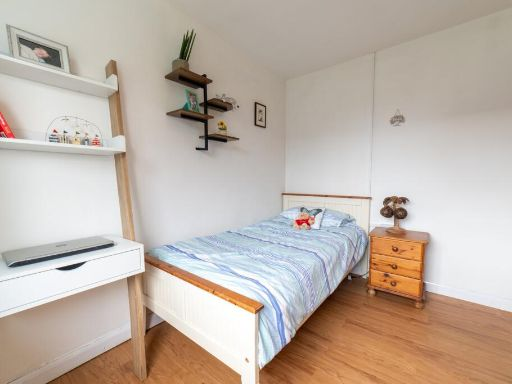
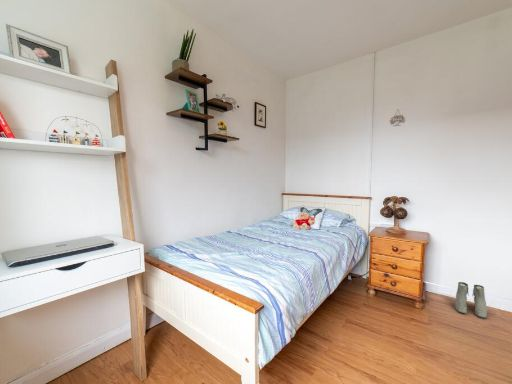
+ boots (472, 295)
